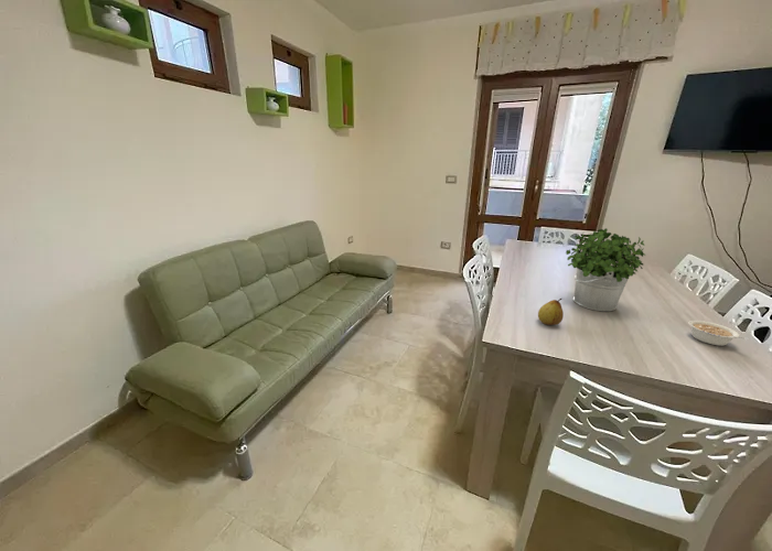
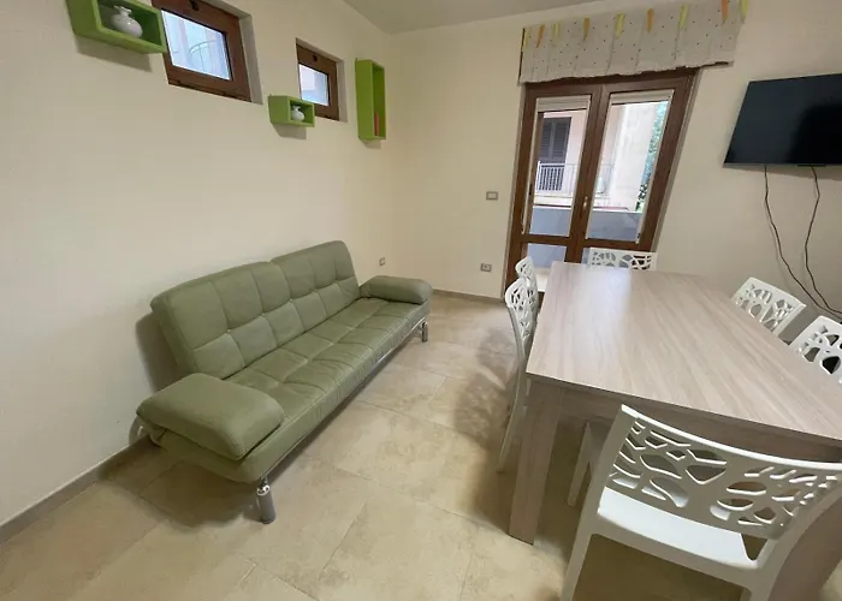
- legume (712, 333)
- fruit (551, 310)
- potted plant (599, 268)
